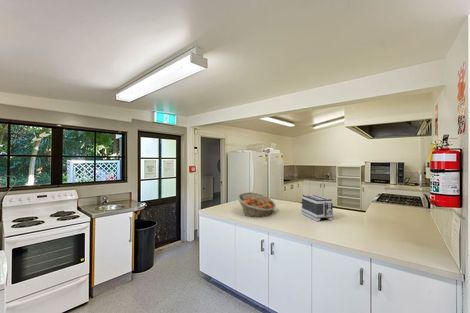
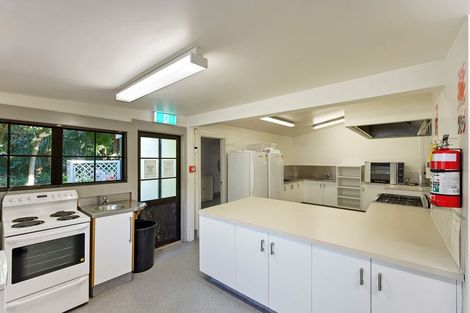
- toaster (317, 207)
- fruit basket (256, 204)
